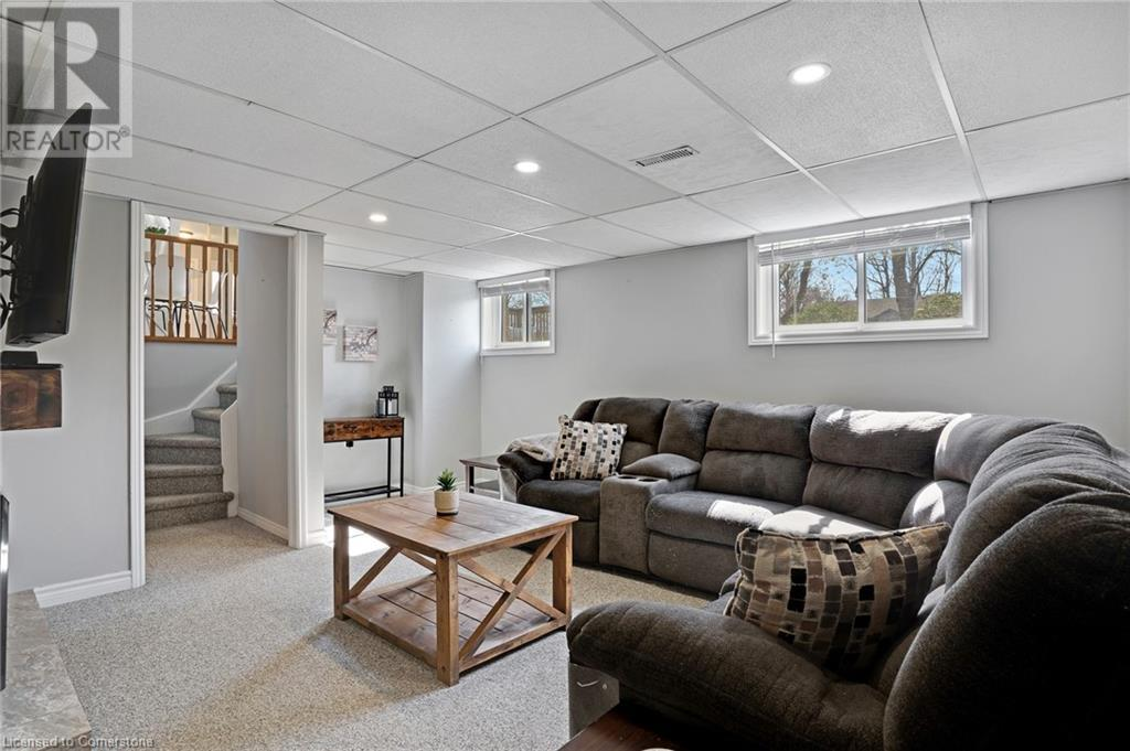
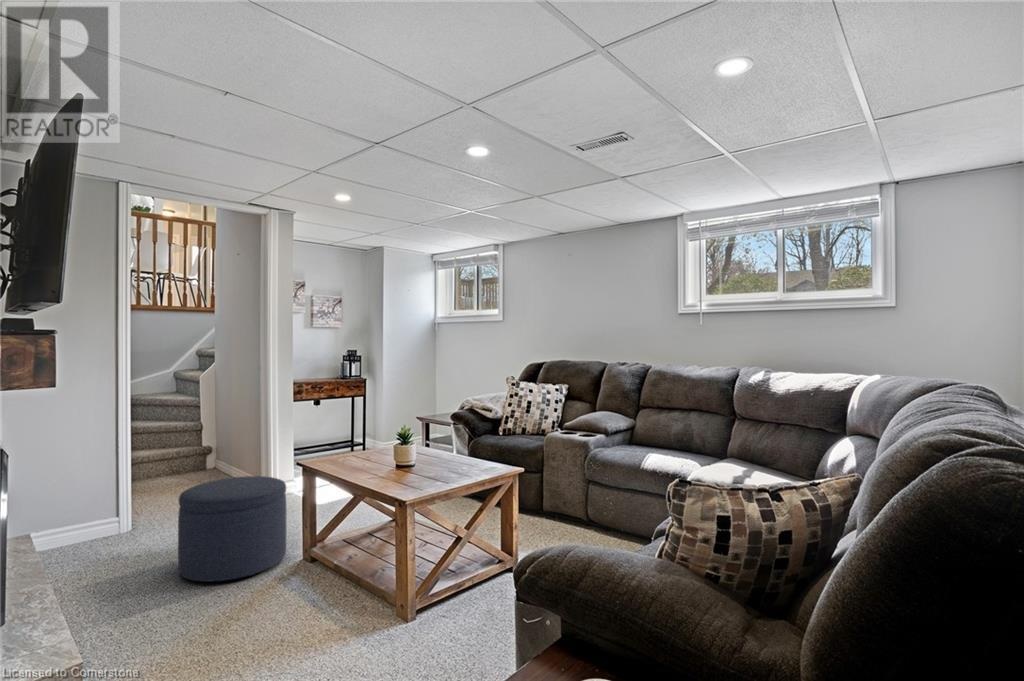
+ ottoman (234, 524)
